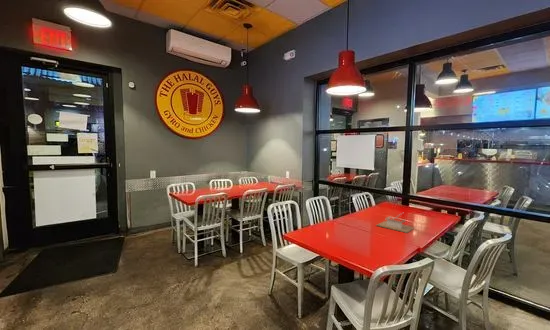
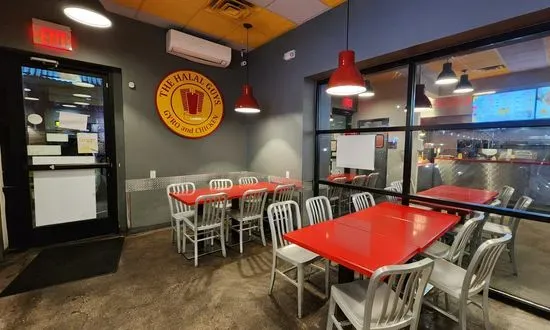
- napkin holder (395, 218)
